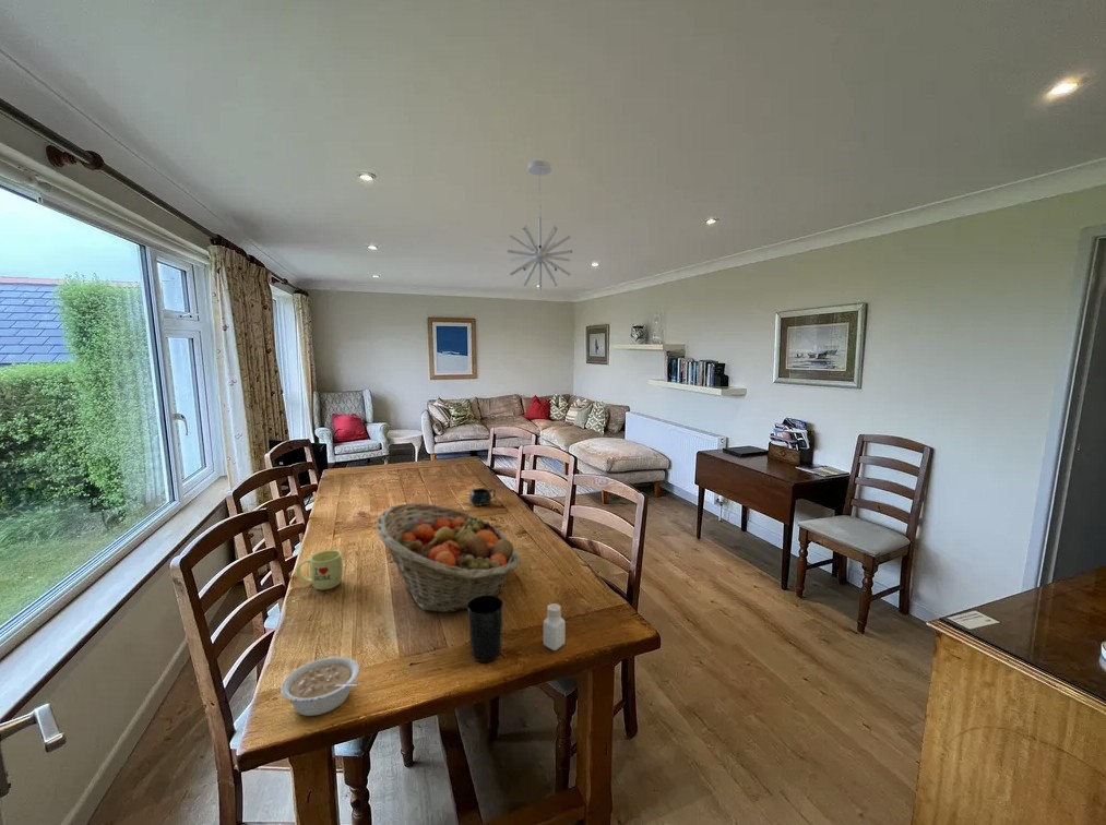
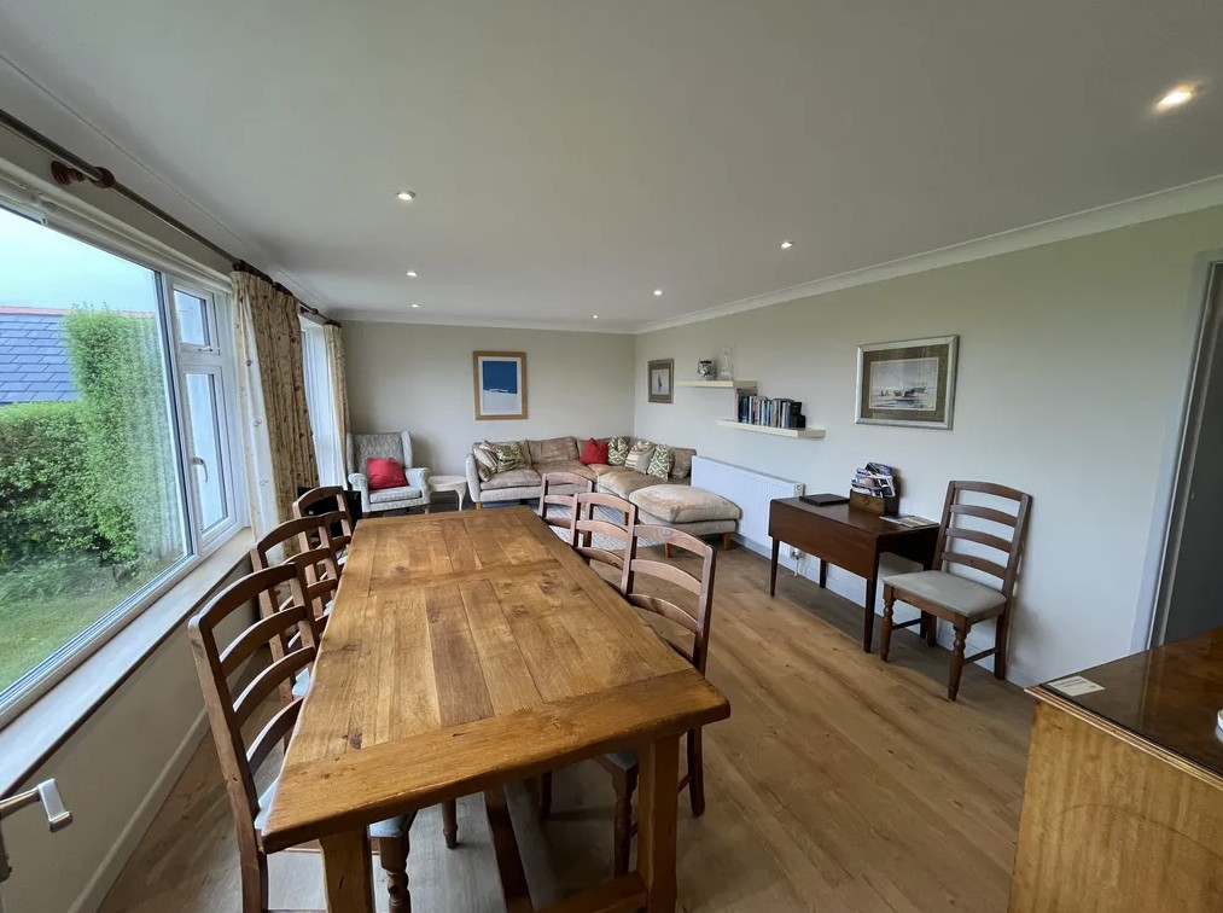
- pendant light (539, 227)
- pepper shaker (554, 625)
- mug (319, 571)
- legume (324, 685)
- fruit basket (449, 548)
- mug (483, 497)
- cup (486, 629)
